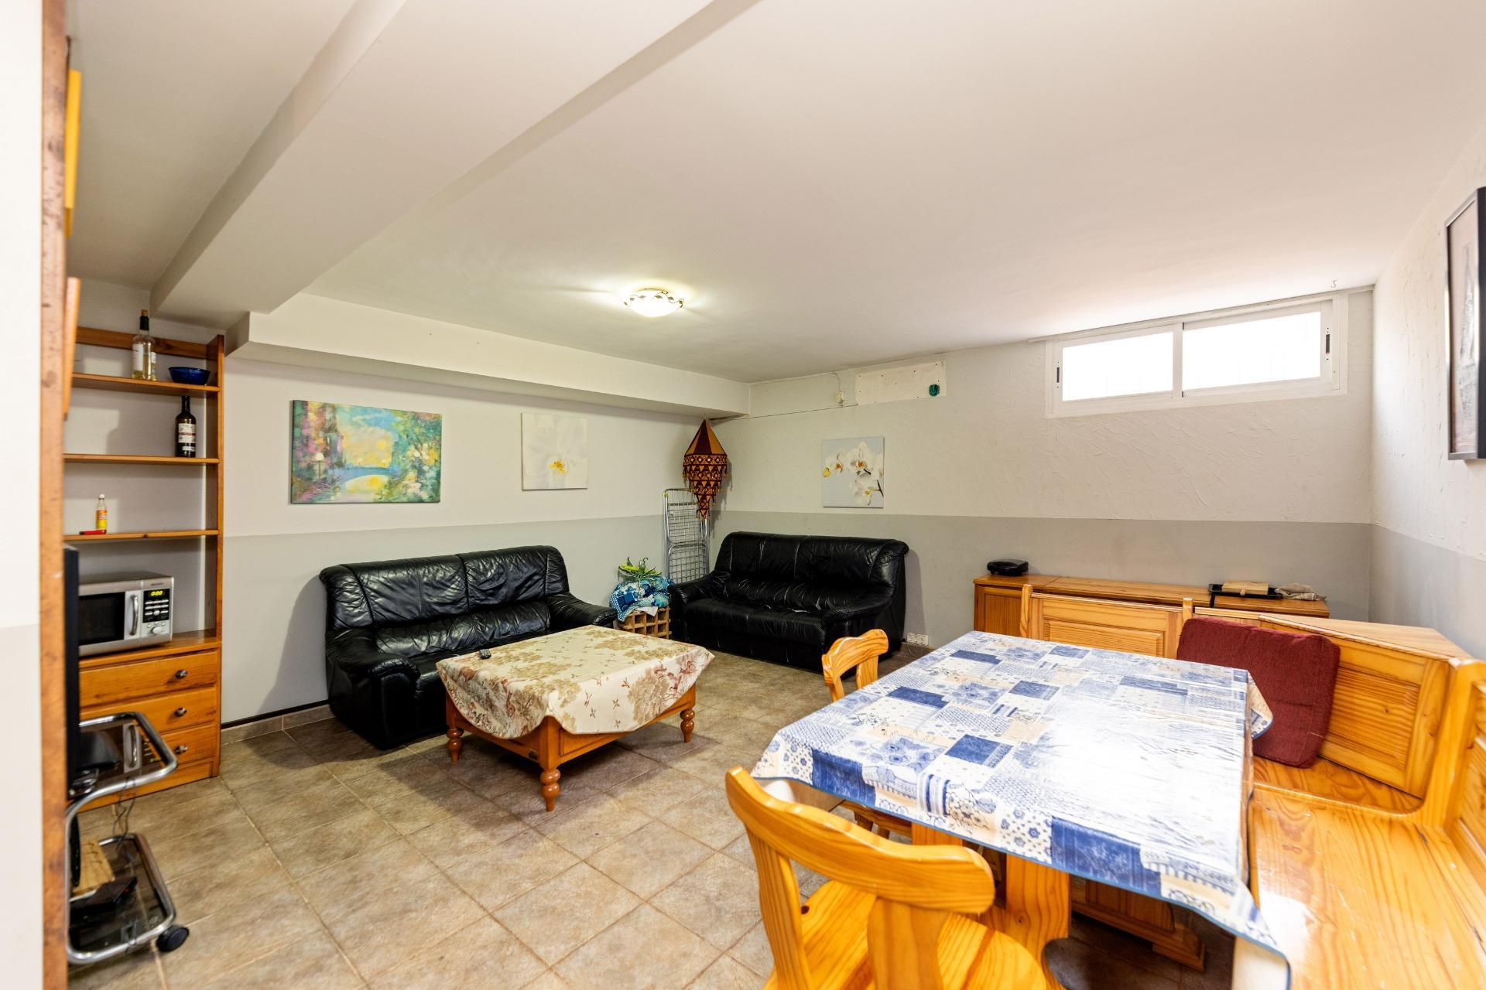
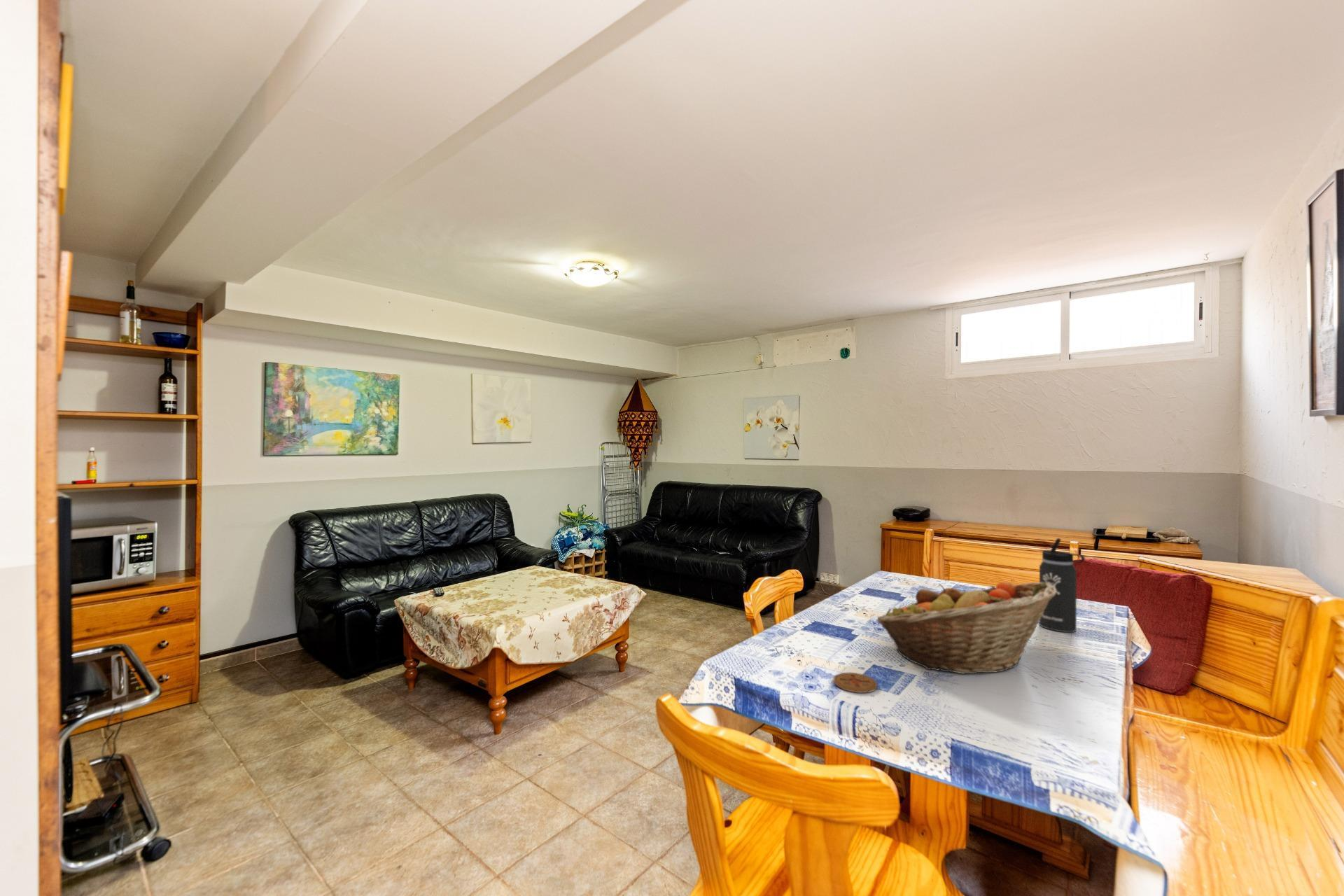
+ fruit basket (965, 617)
+ coaster (855, 682)
+ thermos bottle (1061, 583)
